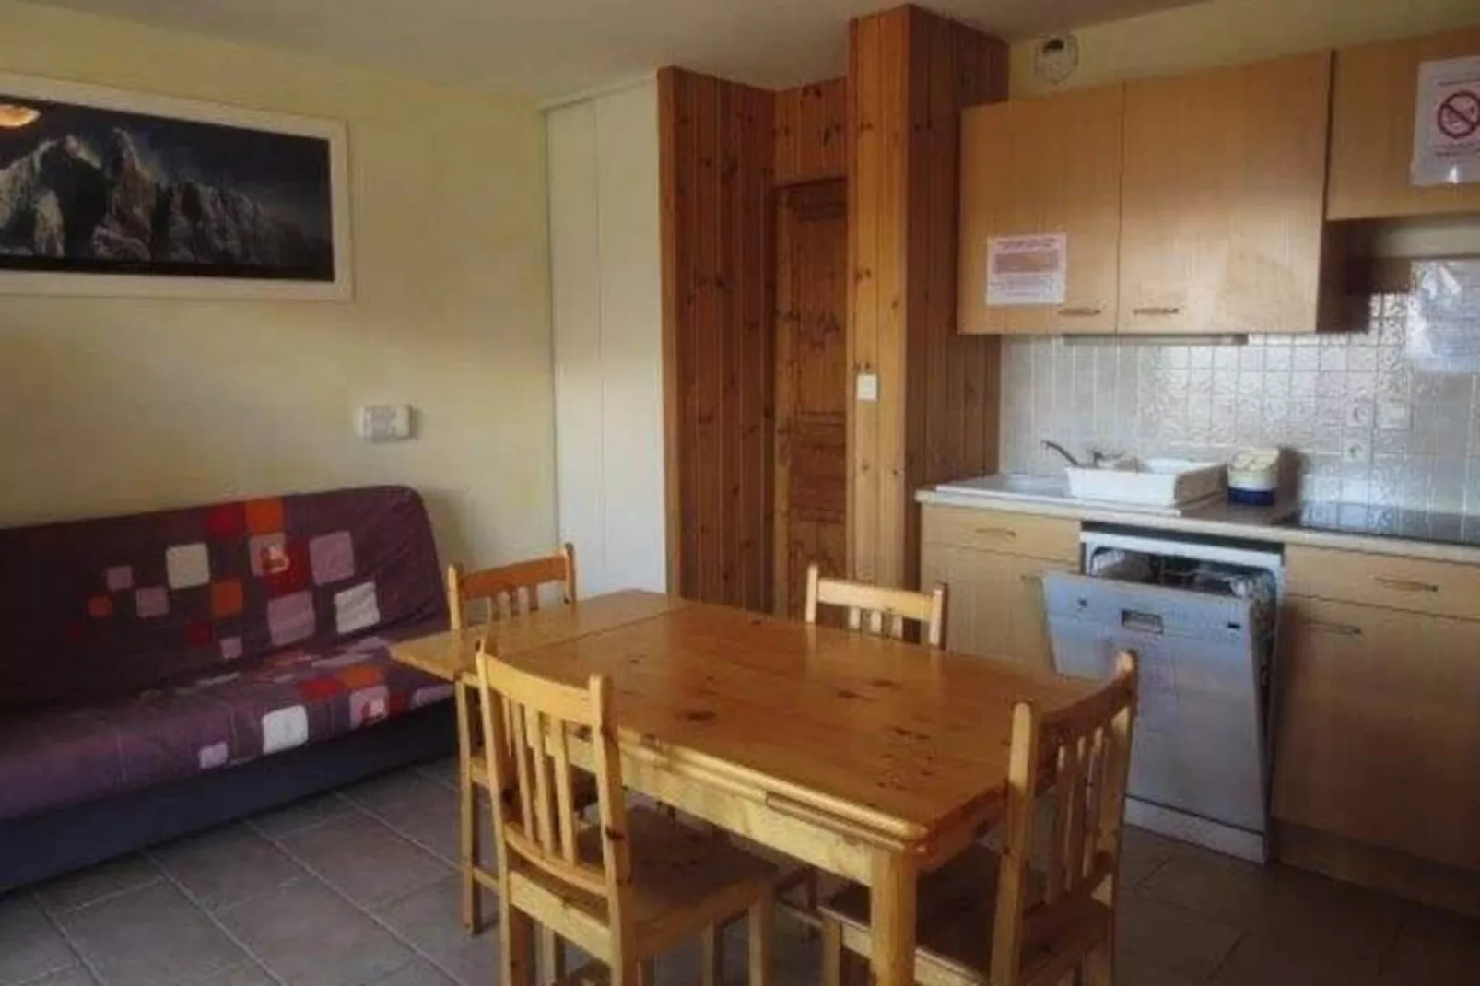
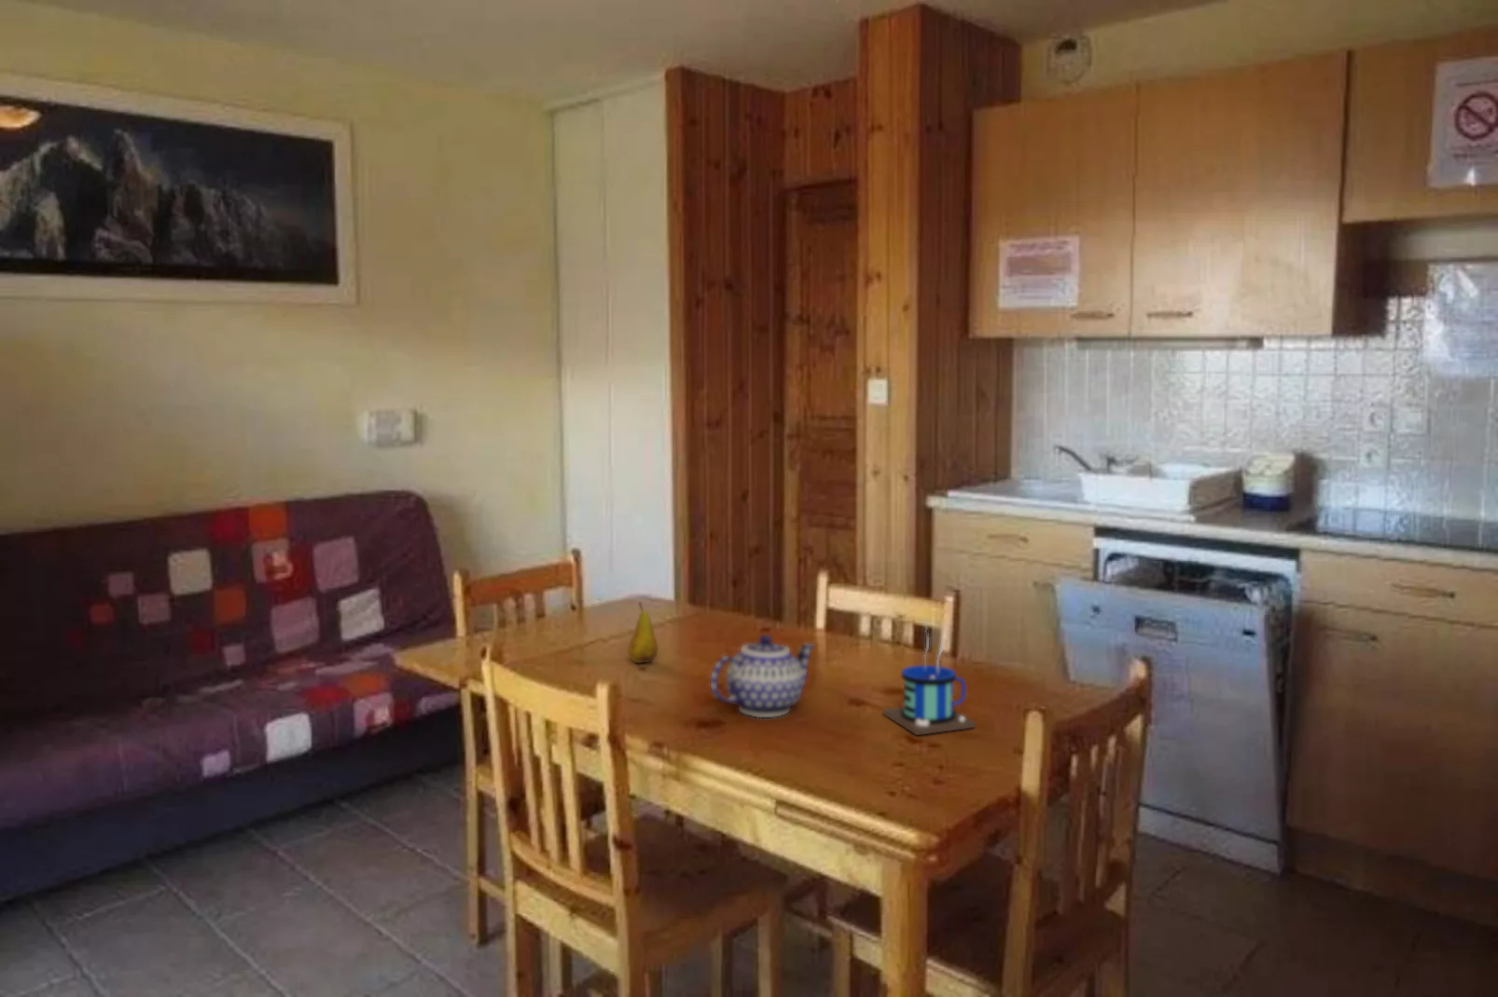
+ teapot (765, 672)
+ fruit (642, 632)
+ mug (932, 667)
